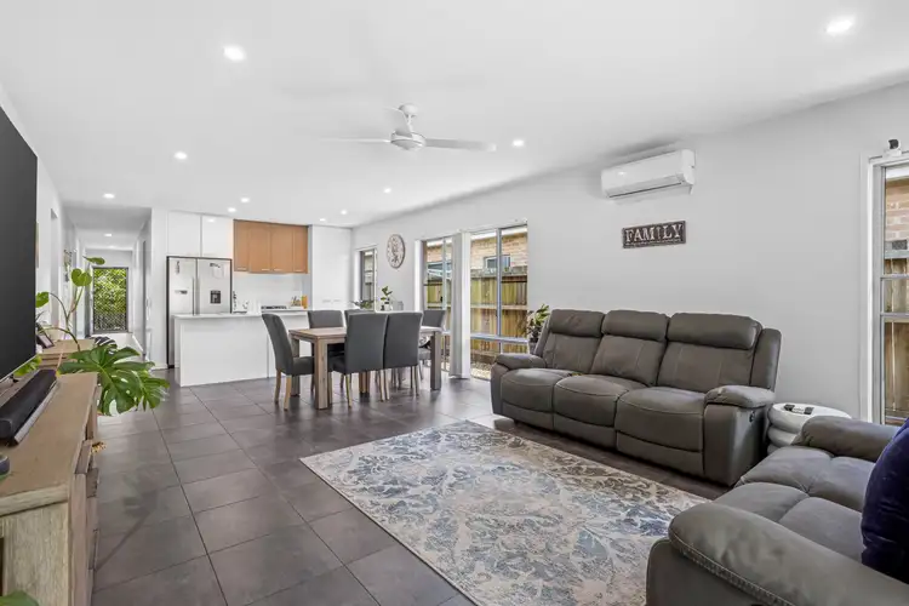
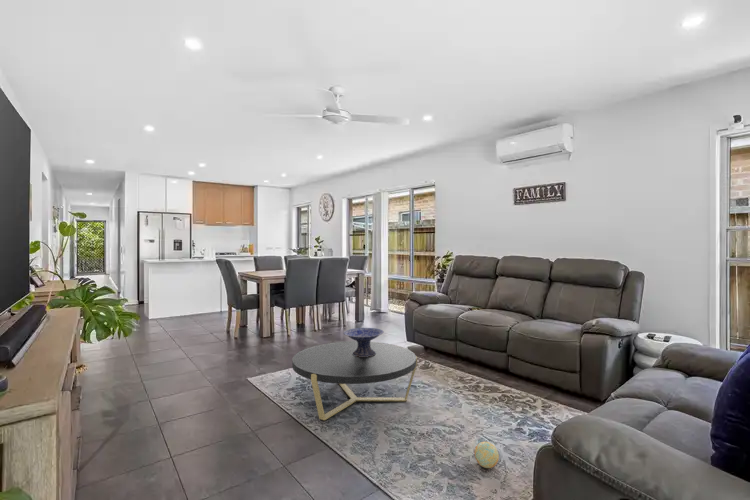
+ decorative bowl (363, 342)
+ ball (486, 454)
+ coffee table (355, 378)
